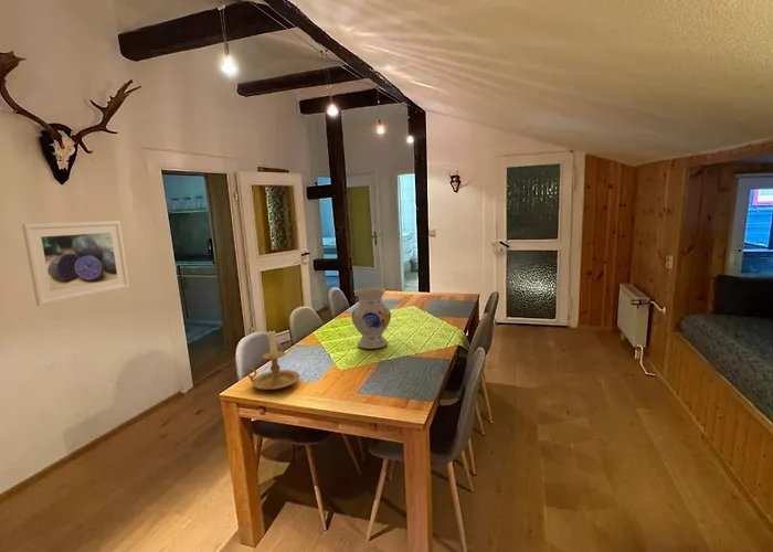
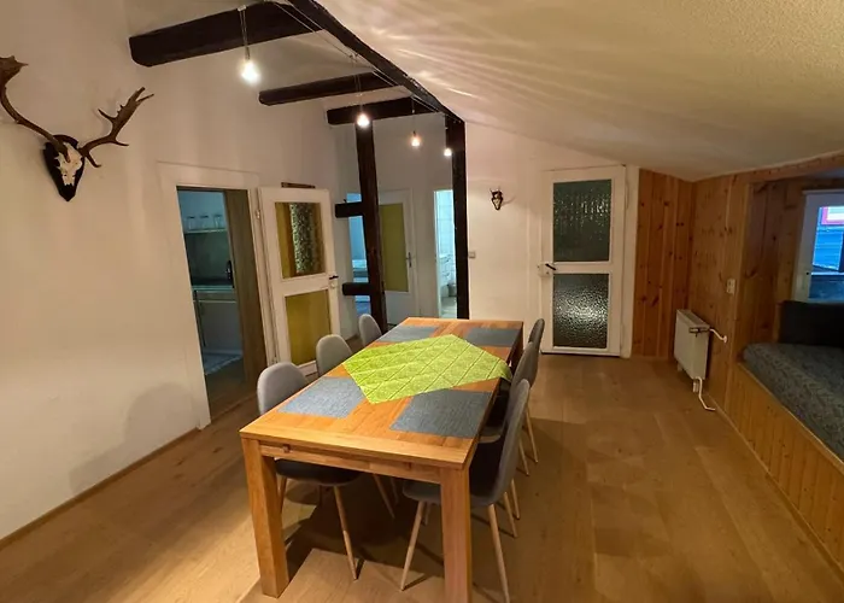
- vase (371, 317)
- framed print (82, 259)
- candle holder (274, 357)
